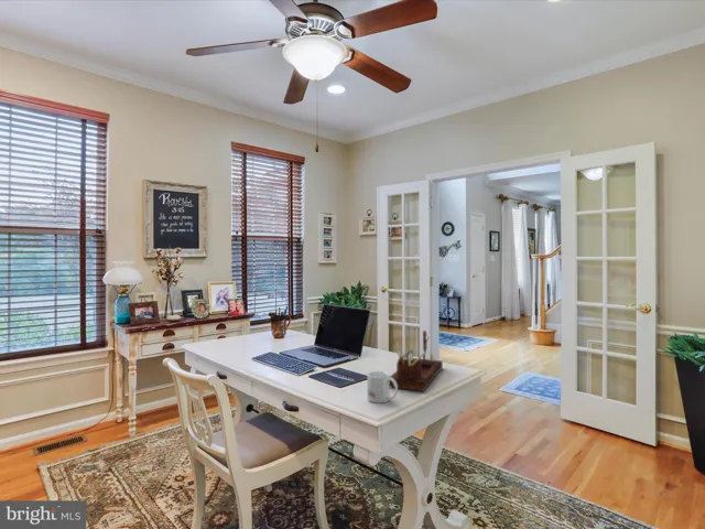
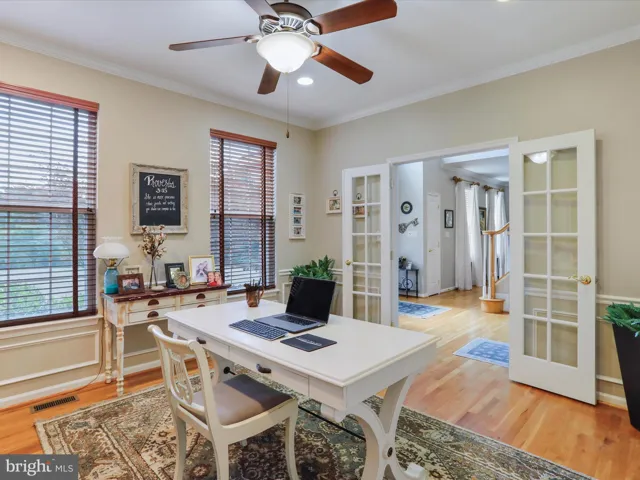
- desk organizer (415, 358)
- mug (382, 387)
